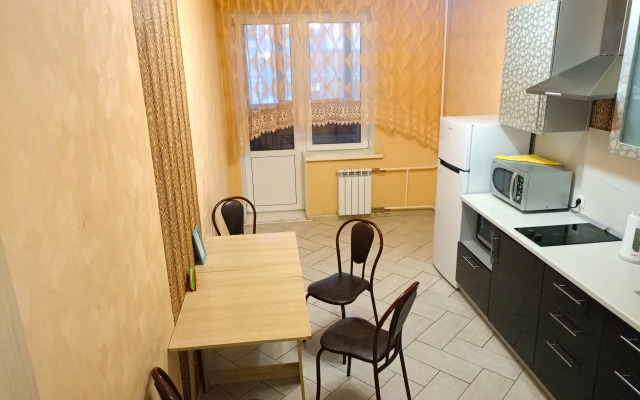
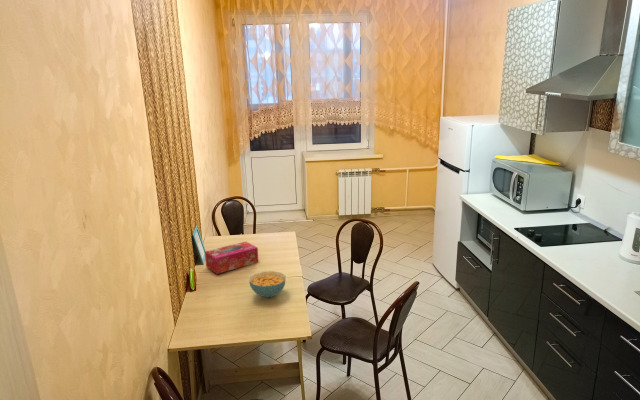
+ cereal bowl (268, 286)
+ tissue box (231, 256)
